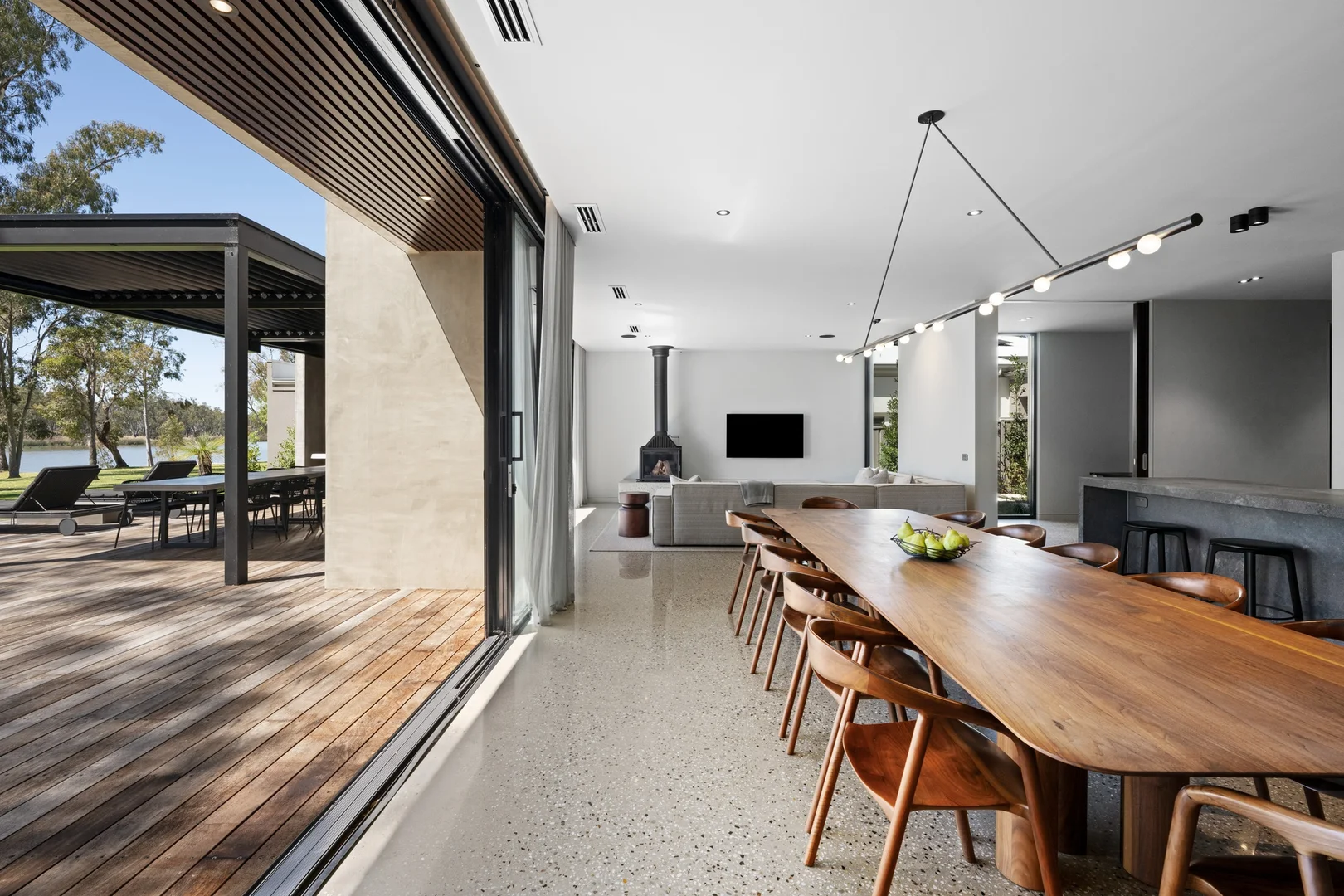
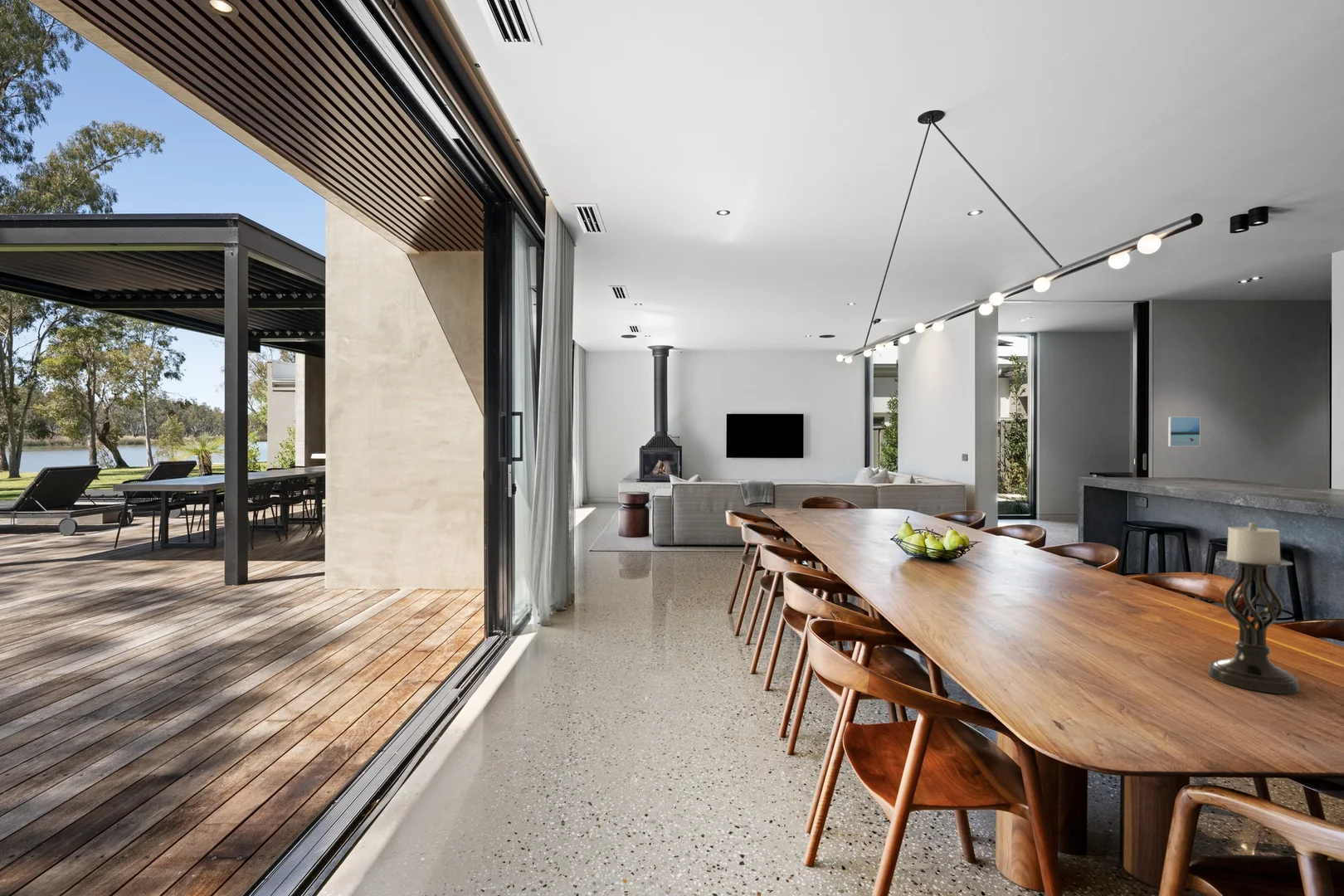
+ candle holder (1253, 601)
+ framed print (1184, 431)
